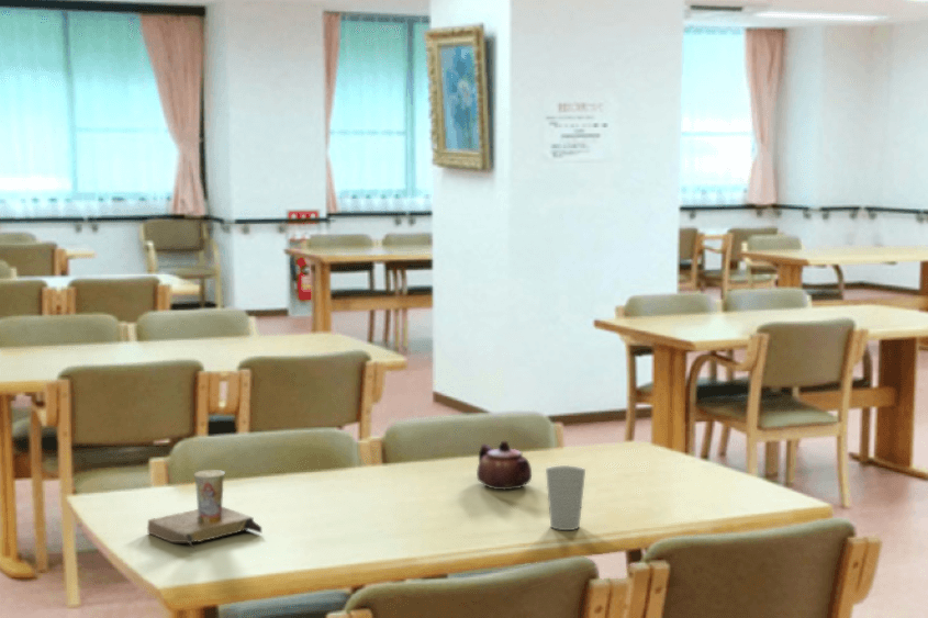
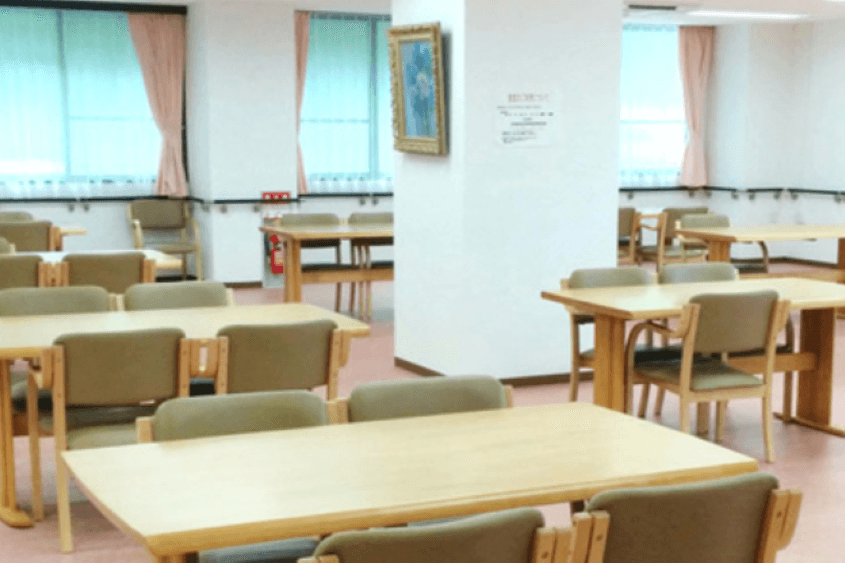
- cup (564, 495)
- teapot (503, 462)
- cup (206, 504)
